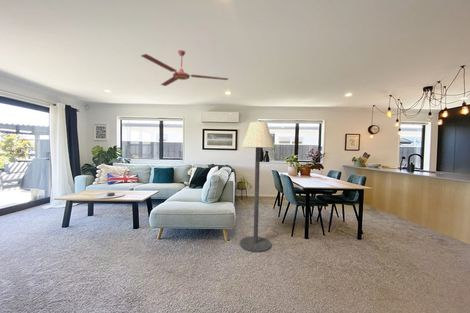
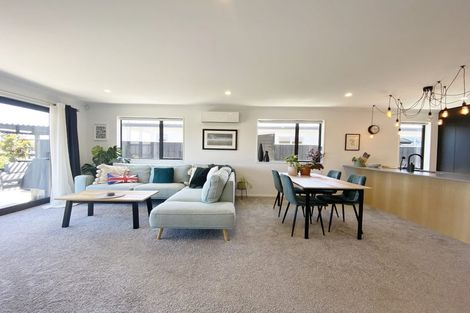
- floor lamp (256, 184)
- ceiling fan (183, 70)
